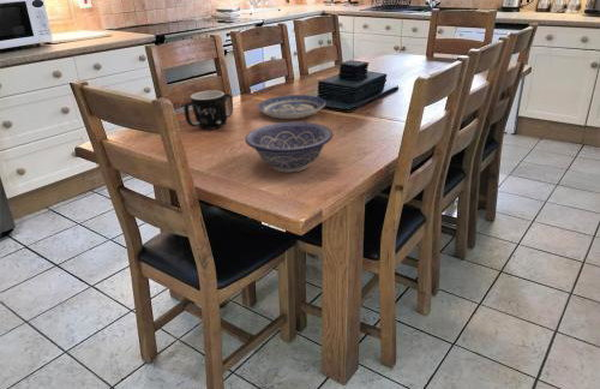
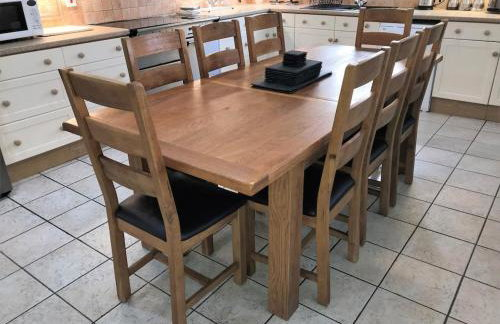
- plate (292, 108)
- decorative bowl (289, 150)
- mug (209, 110)
